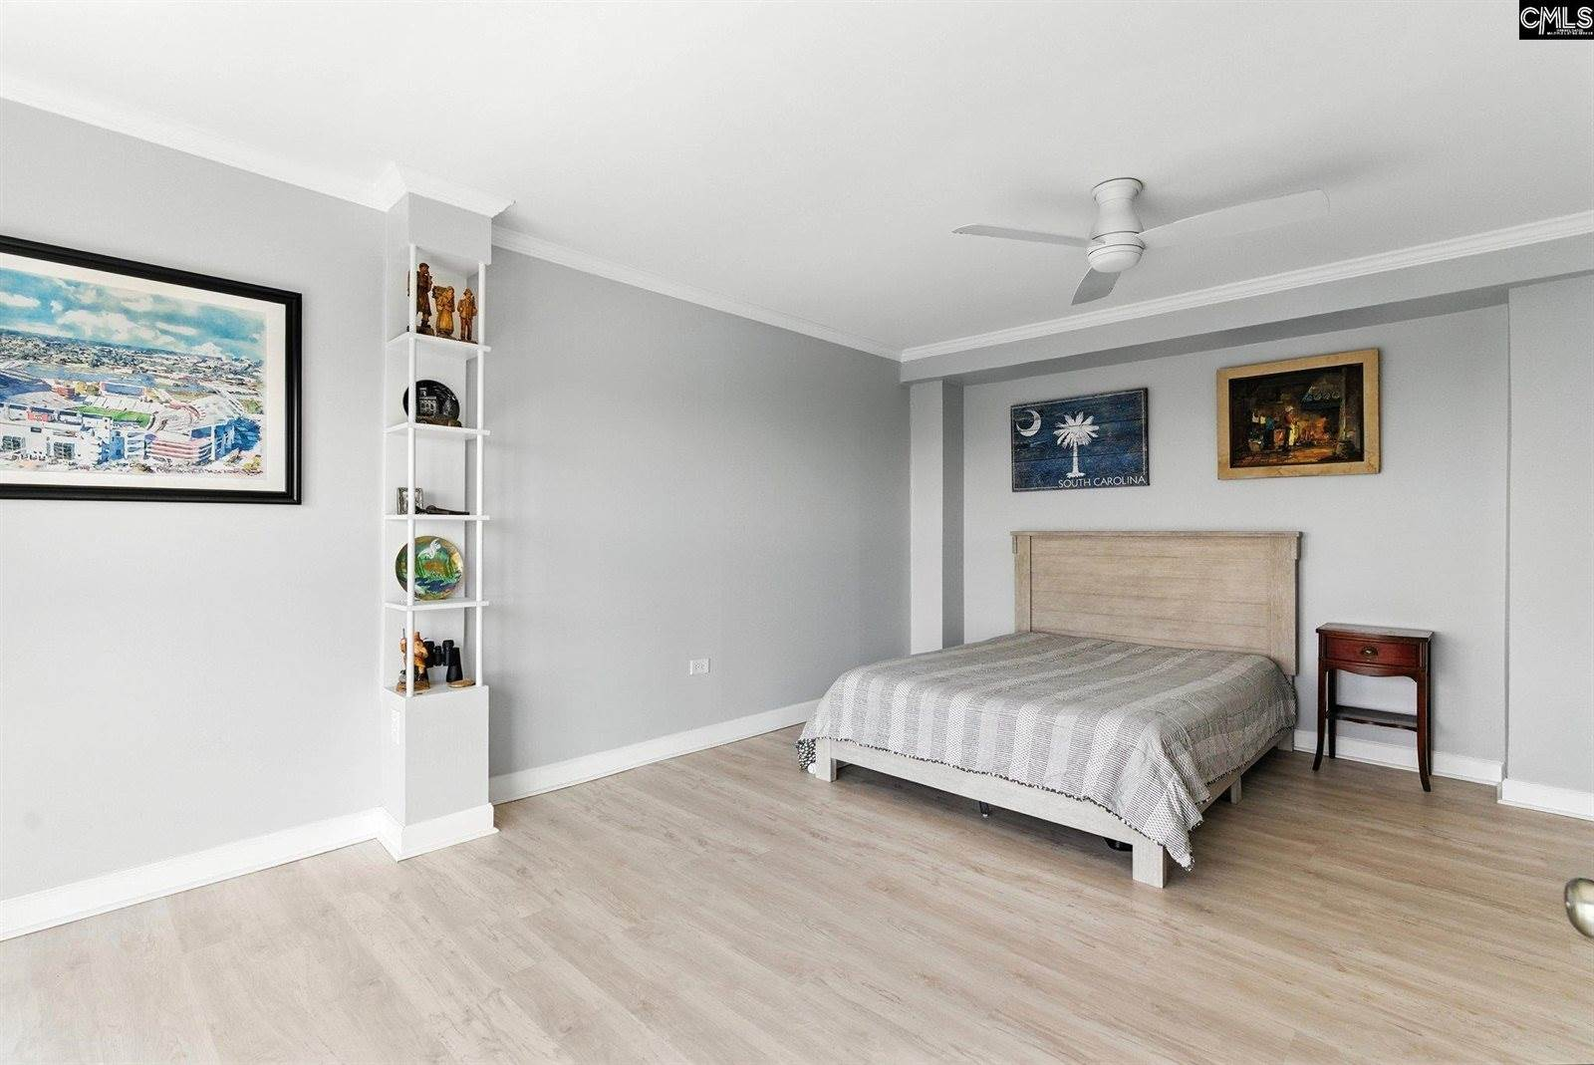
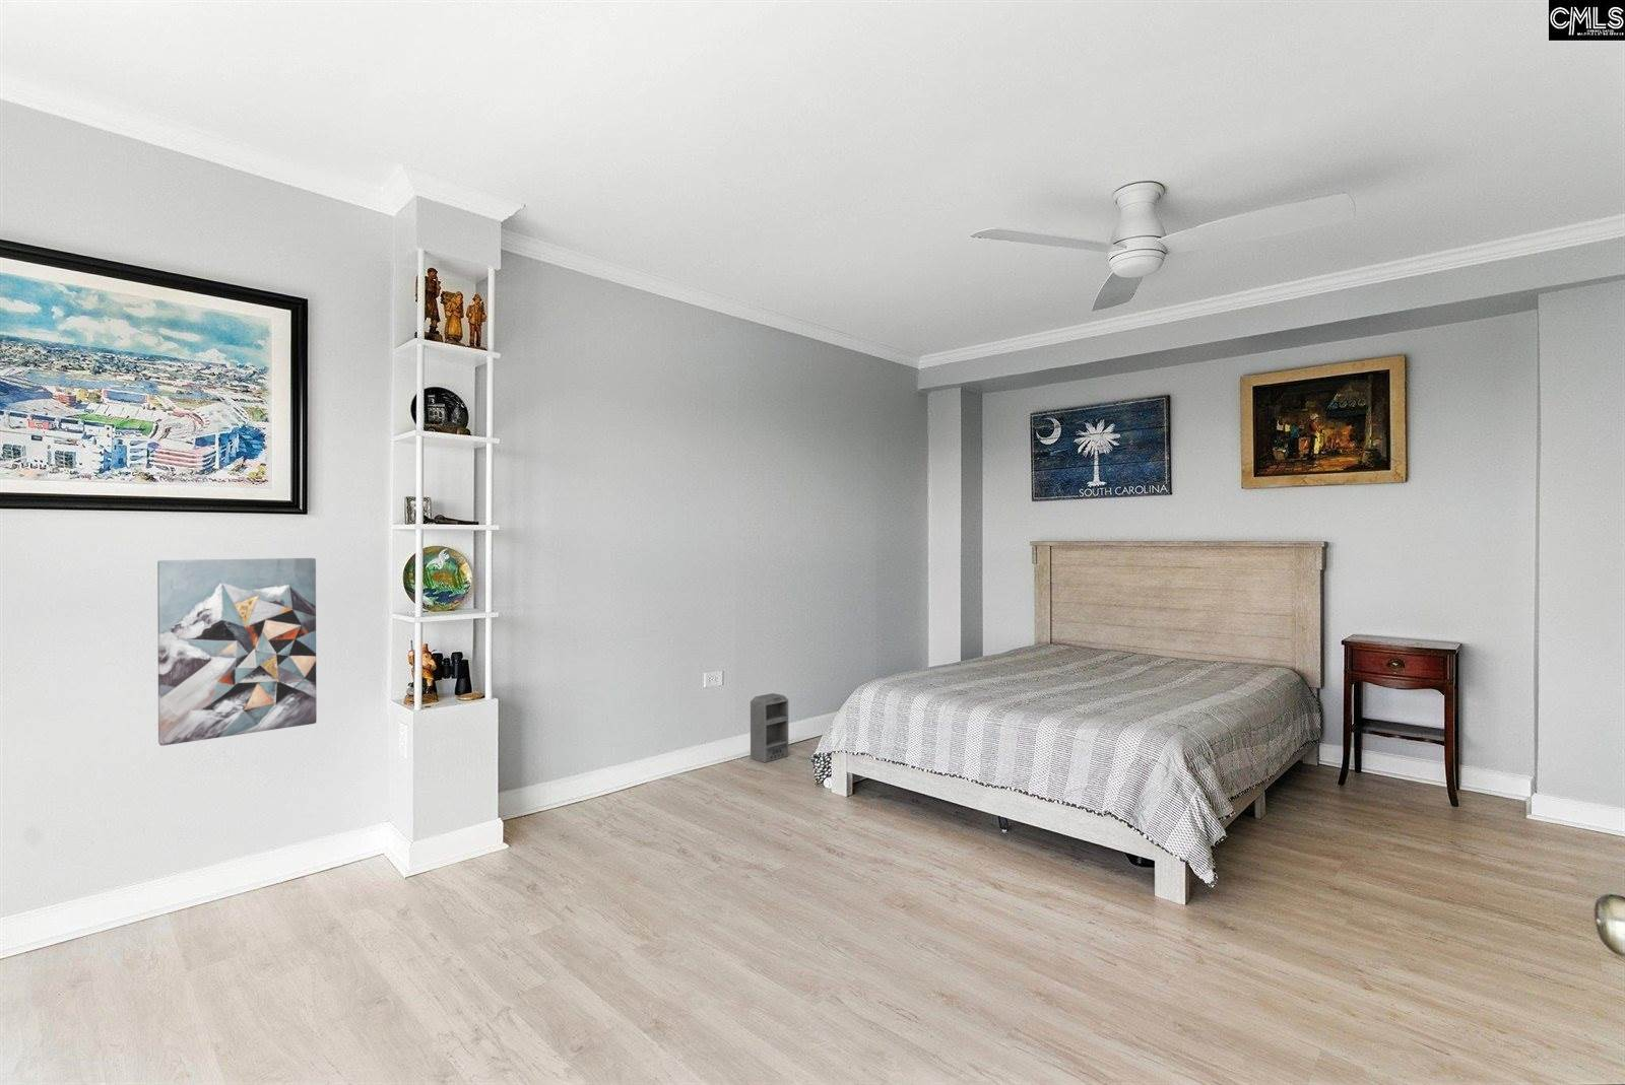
+ speaker (768, 725)
+ wall art (241, 645)
